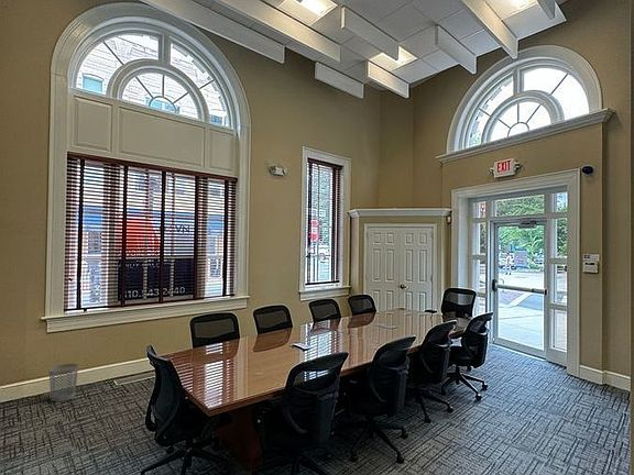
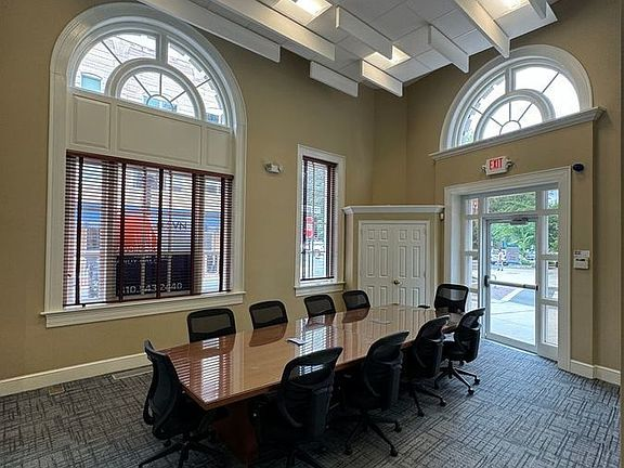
- wastebasket (63, 382)
